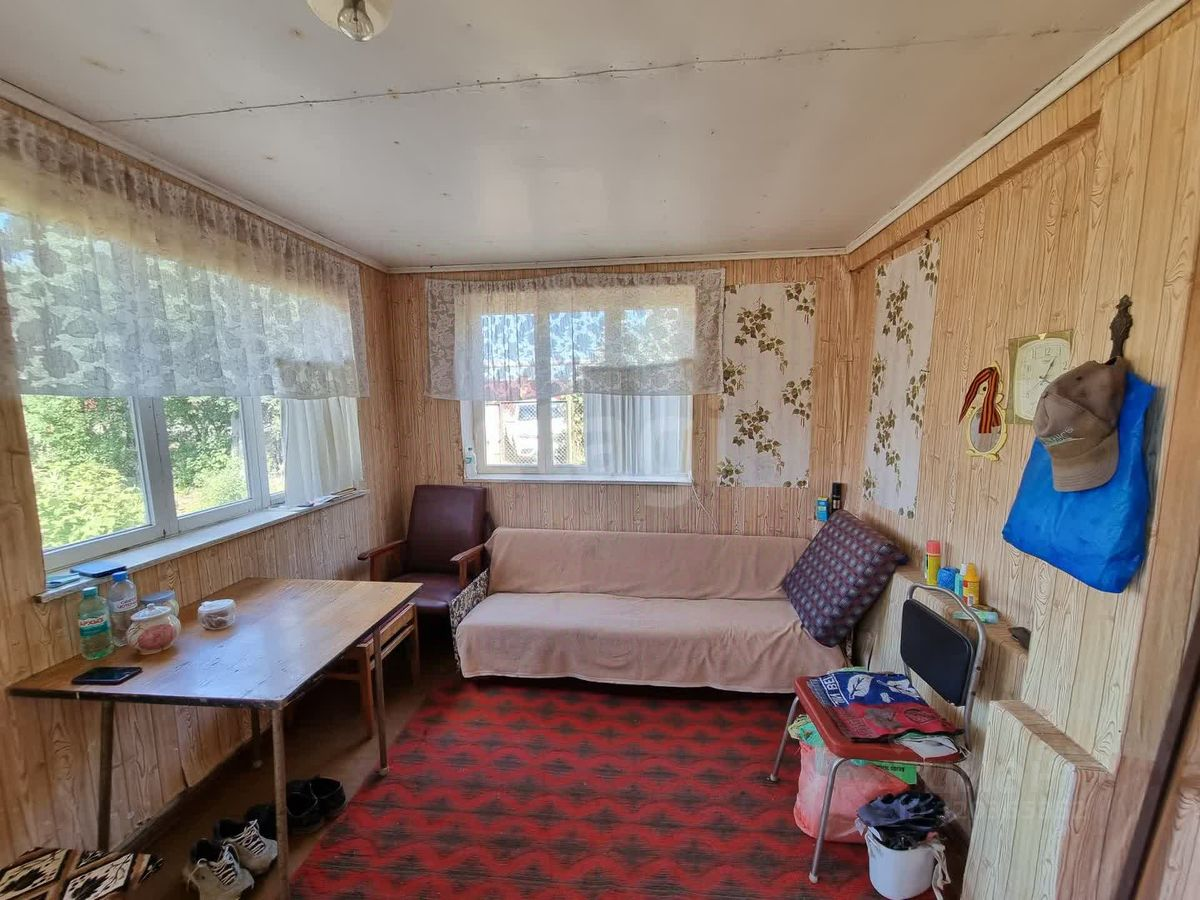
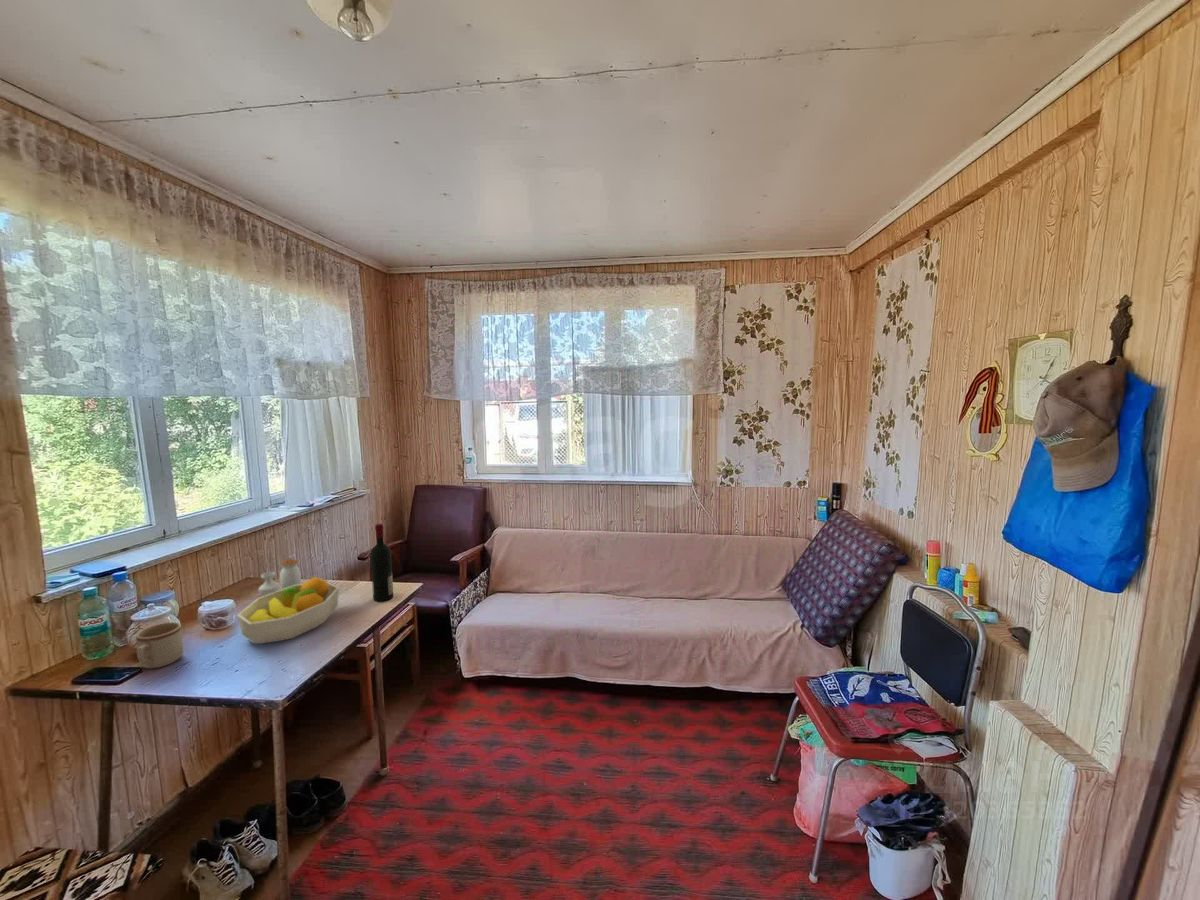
+ alcohol (381, 561)
+ jar (280, 578)
+ fruit bowl (291, 607)
+ mug (156, 648)
